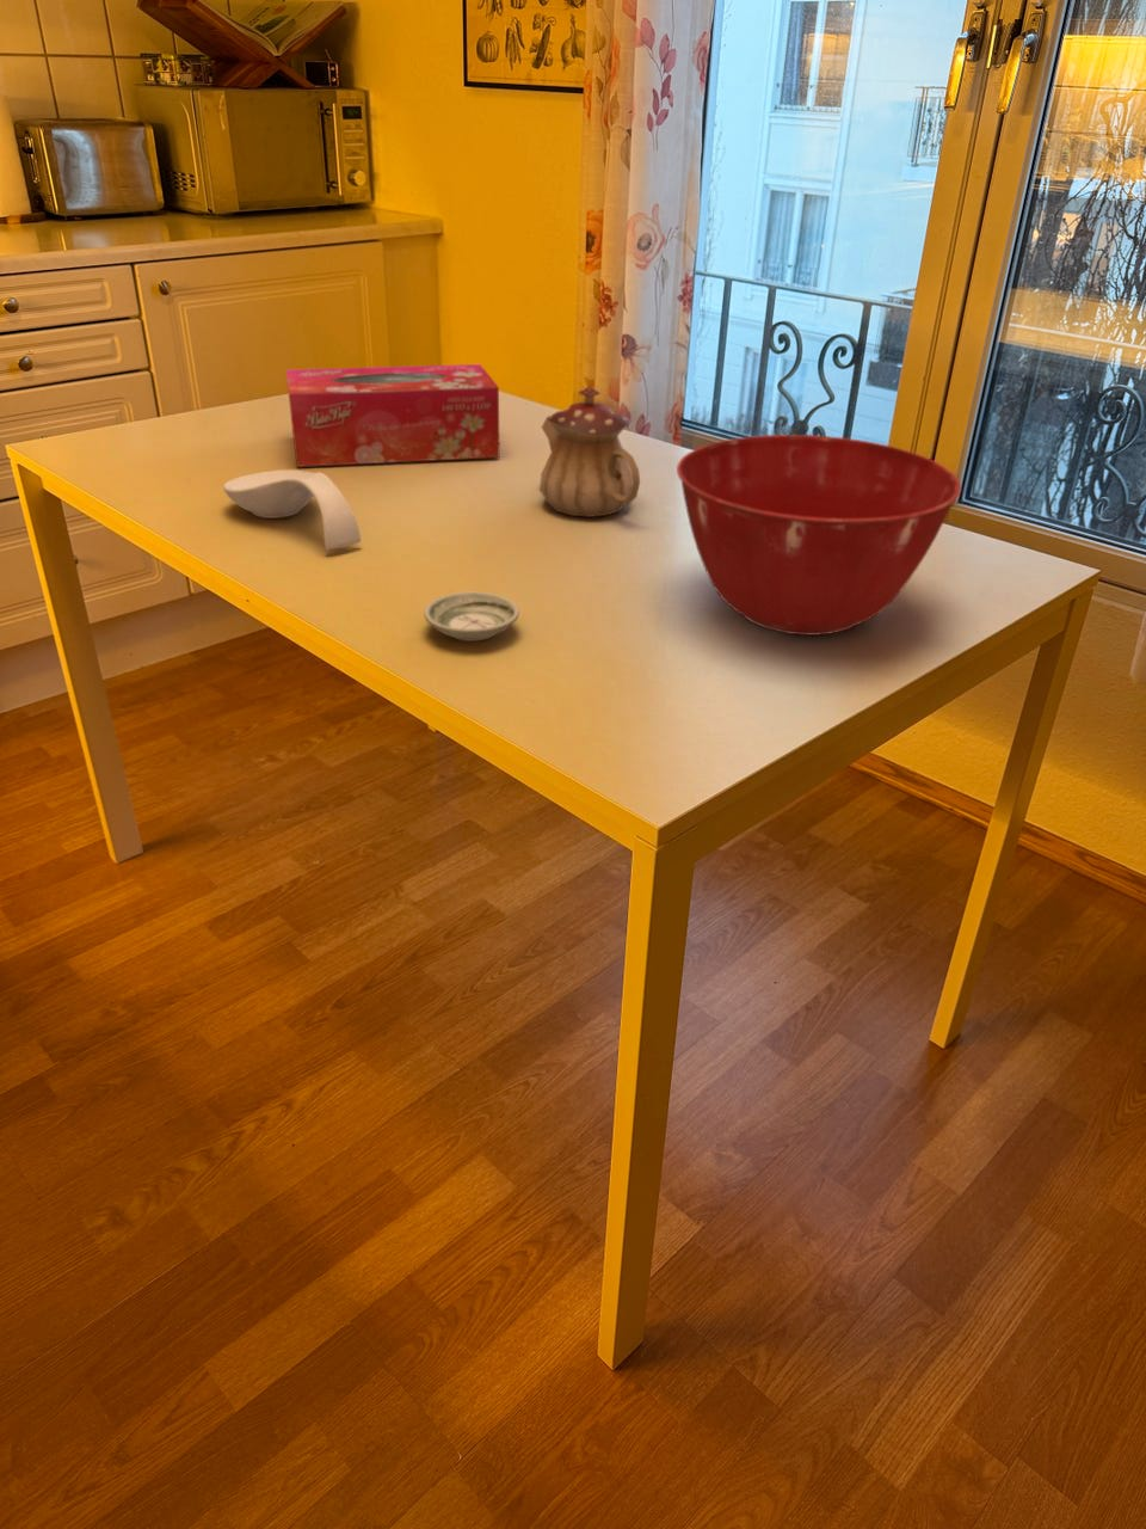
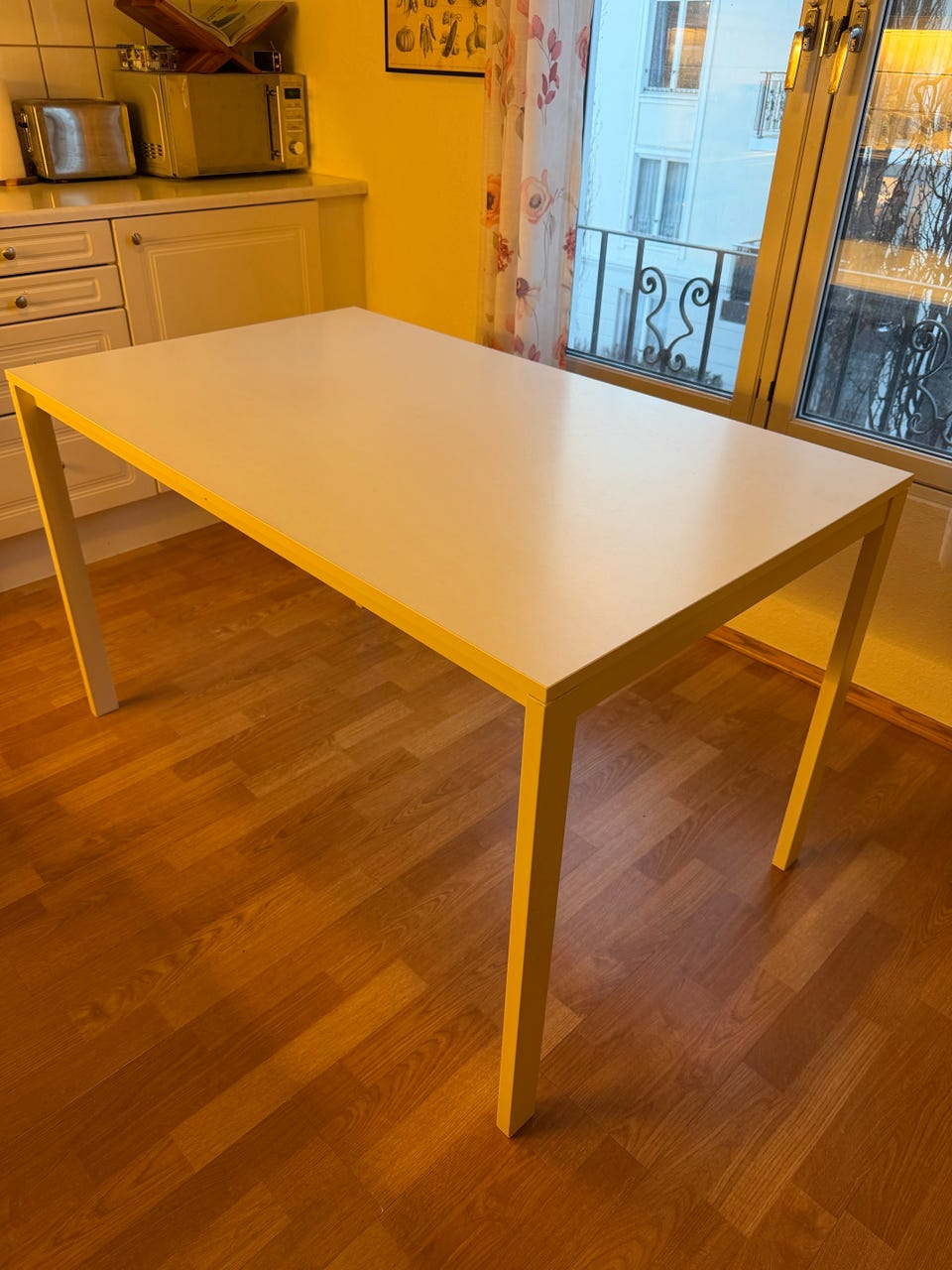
- tissue box (391, 413)
- teapot (592, 448)
- spoon rest (294, 495)
- mixing bowl (805, 542)
- saucer (472, 620)
